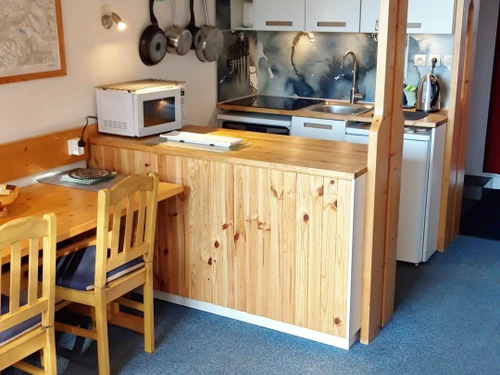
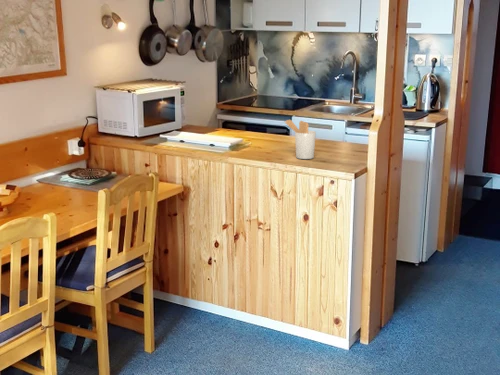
+ utensil holder (299, 138)
